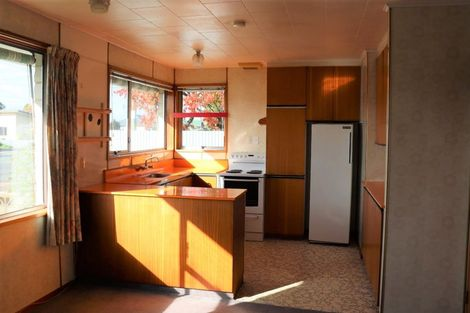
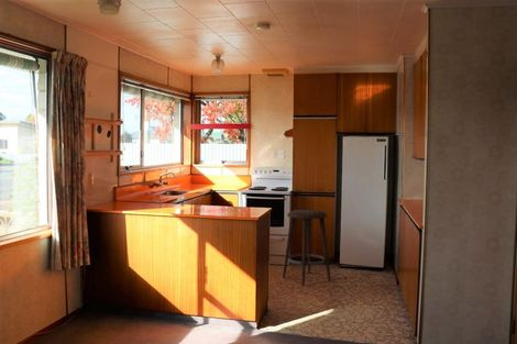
+ stool (306, 245)
